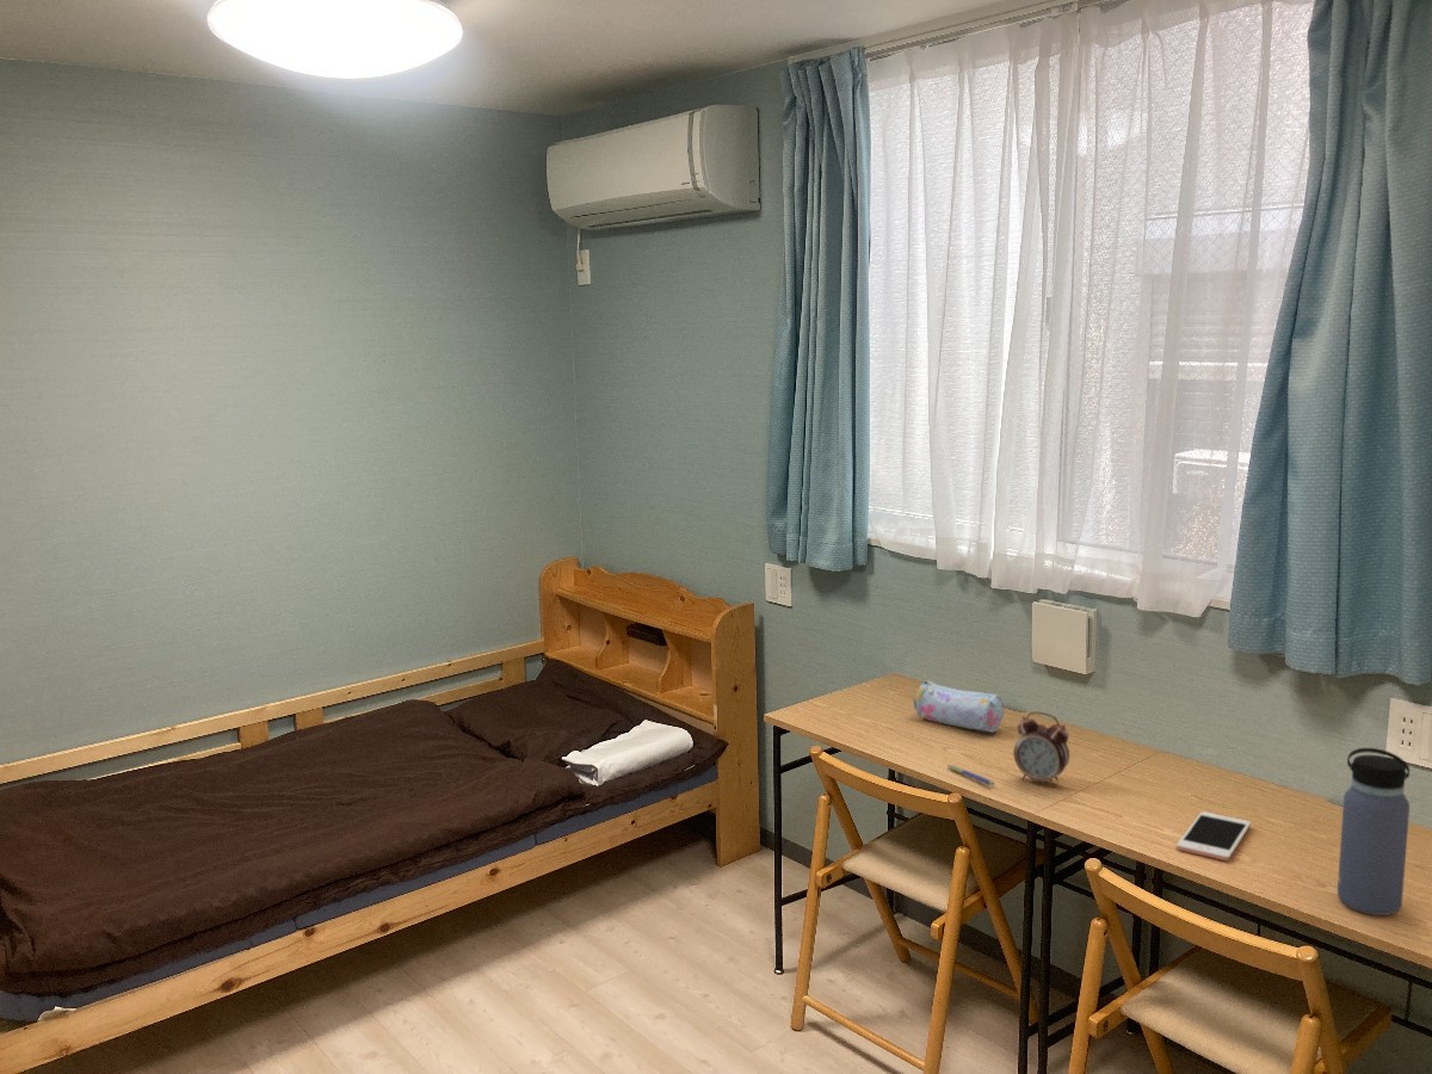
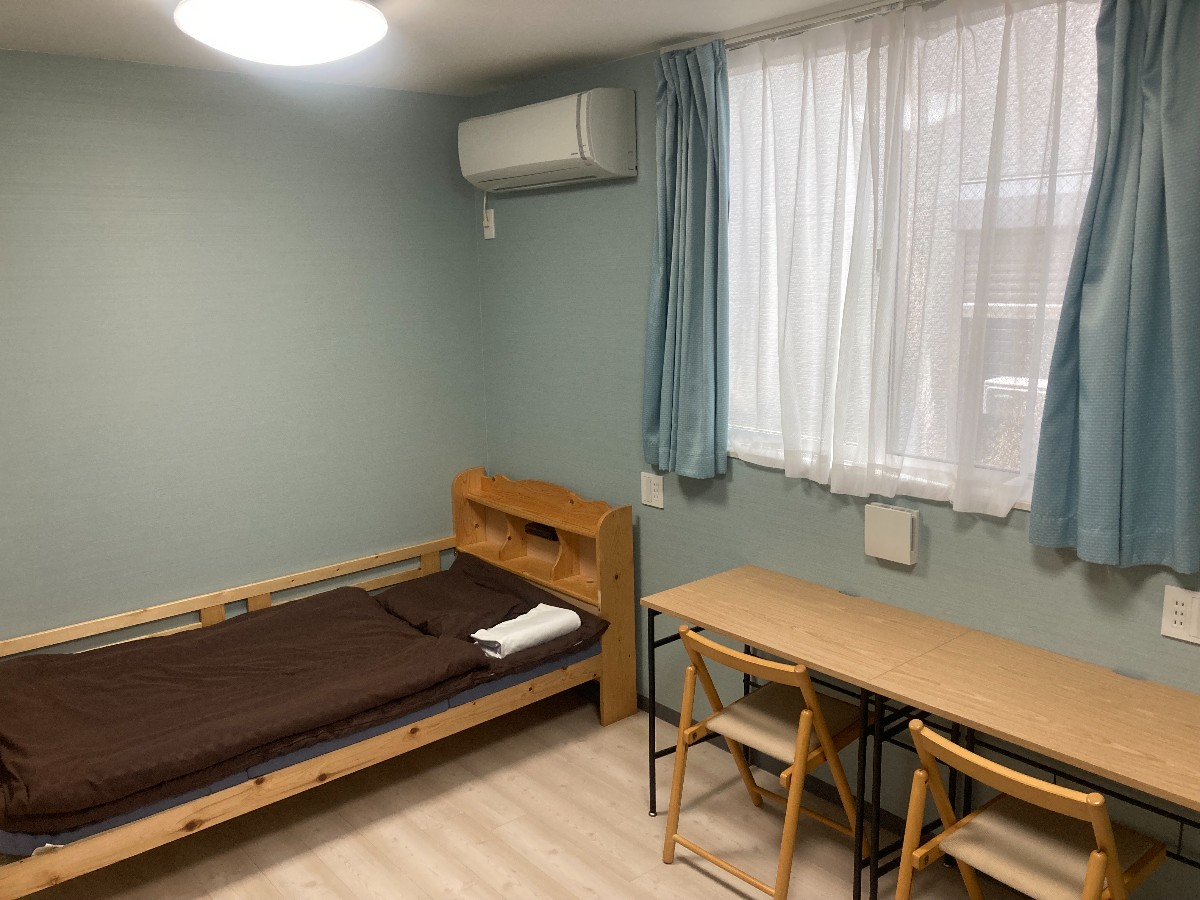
- water bottle (1374, 823)
- cell phone (1214, 834)
- pen (969, 773)
- pencil case (958, 705)
- alarm clock (1042, 747)
